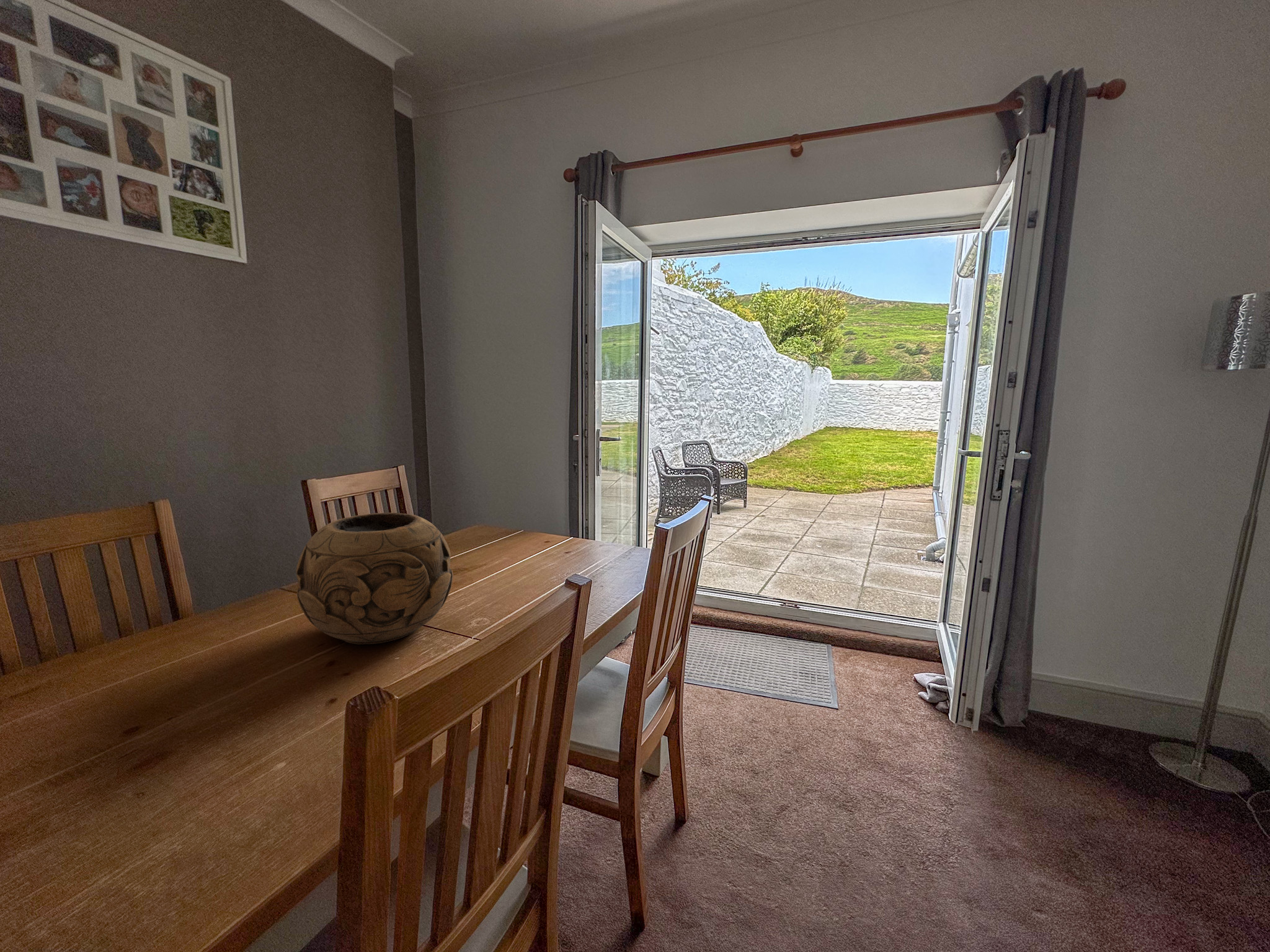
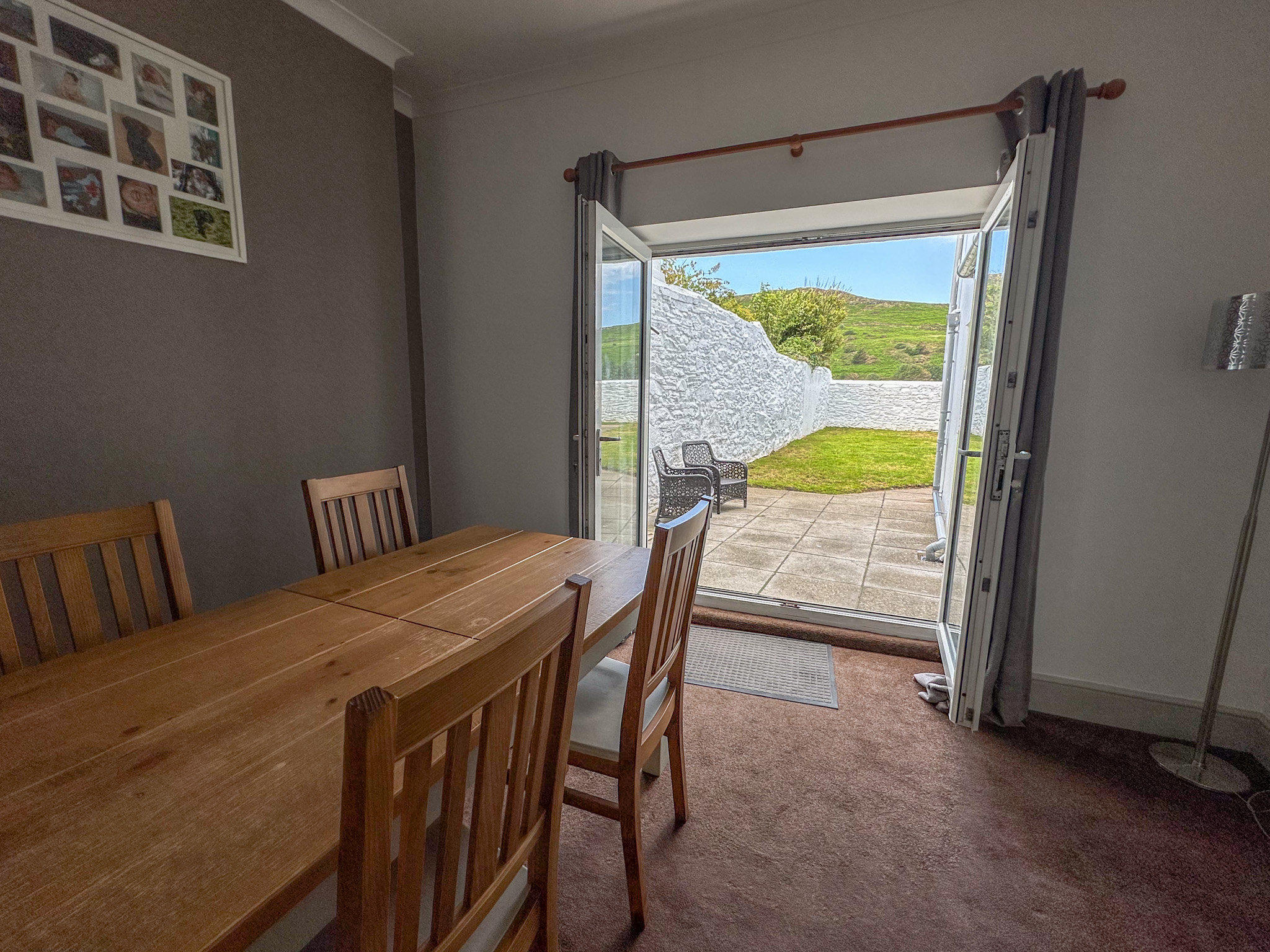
- decorative bowl (378, 575)
